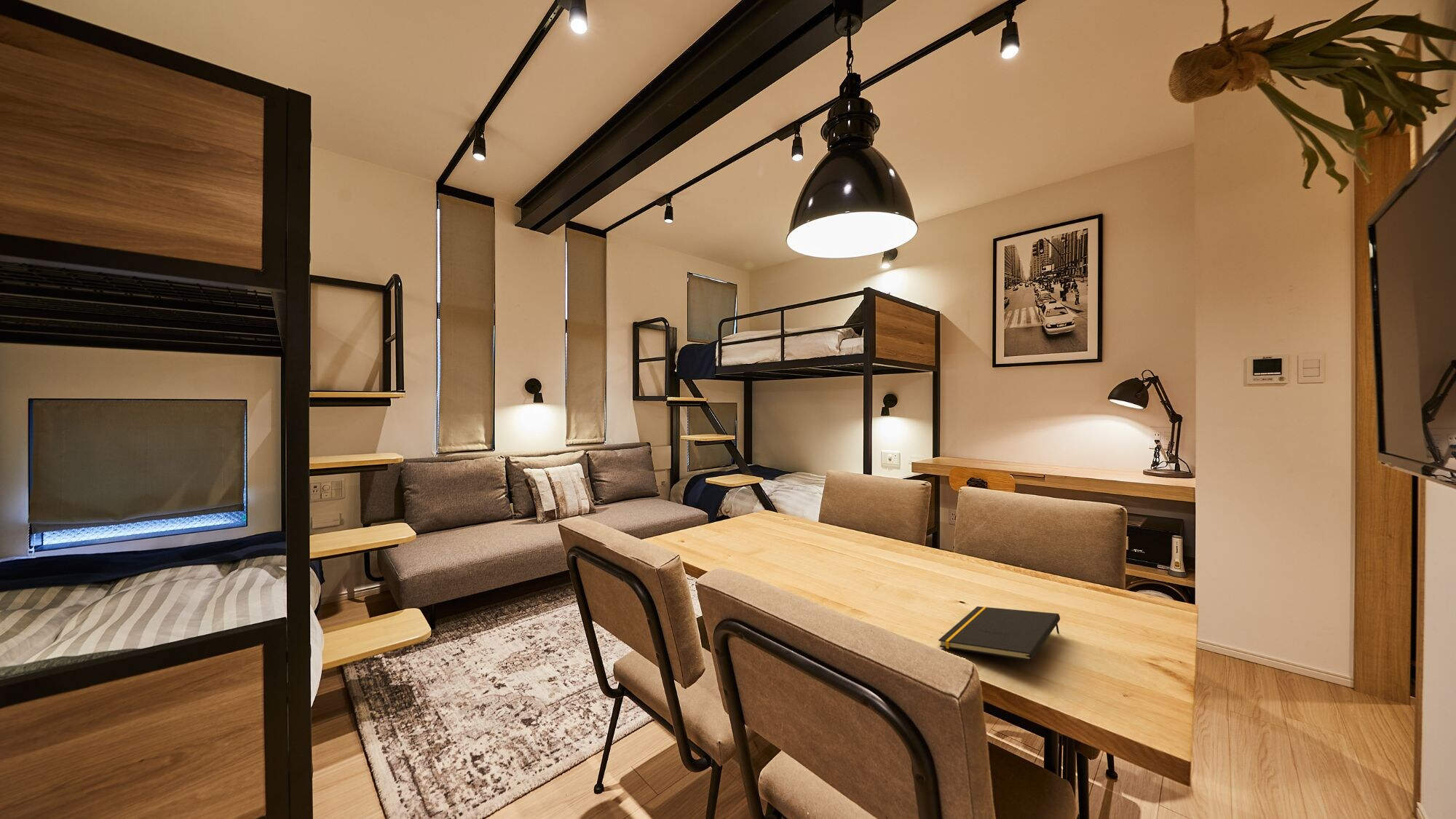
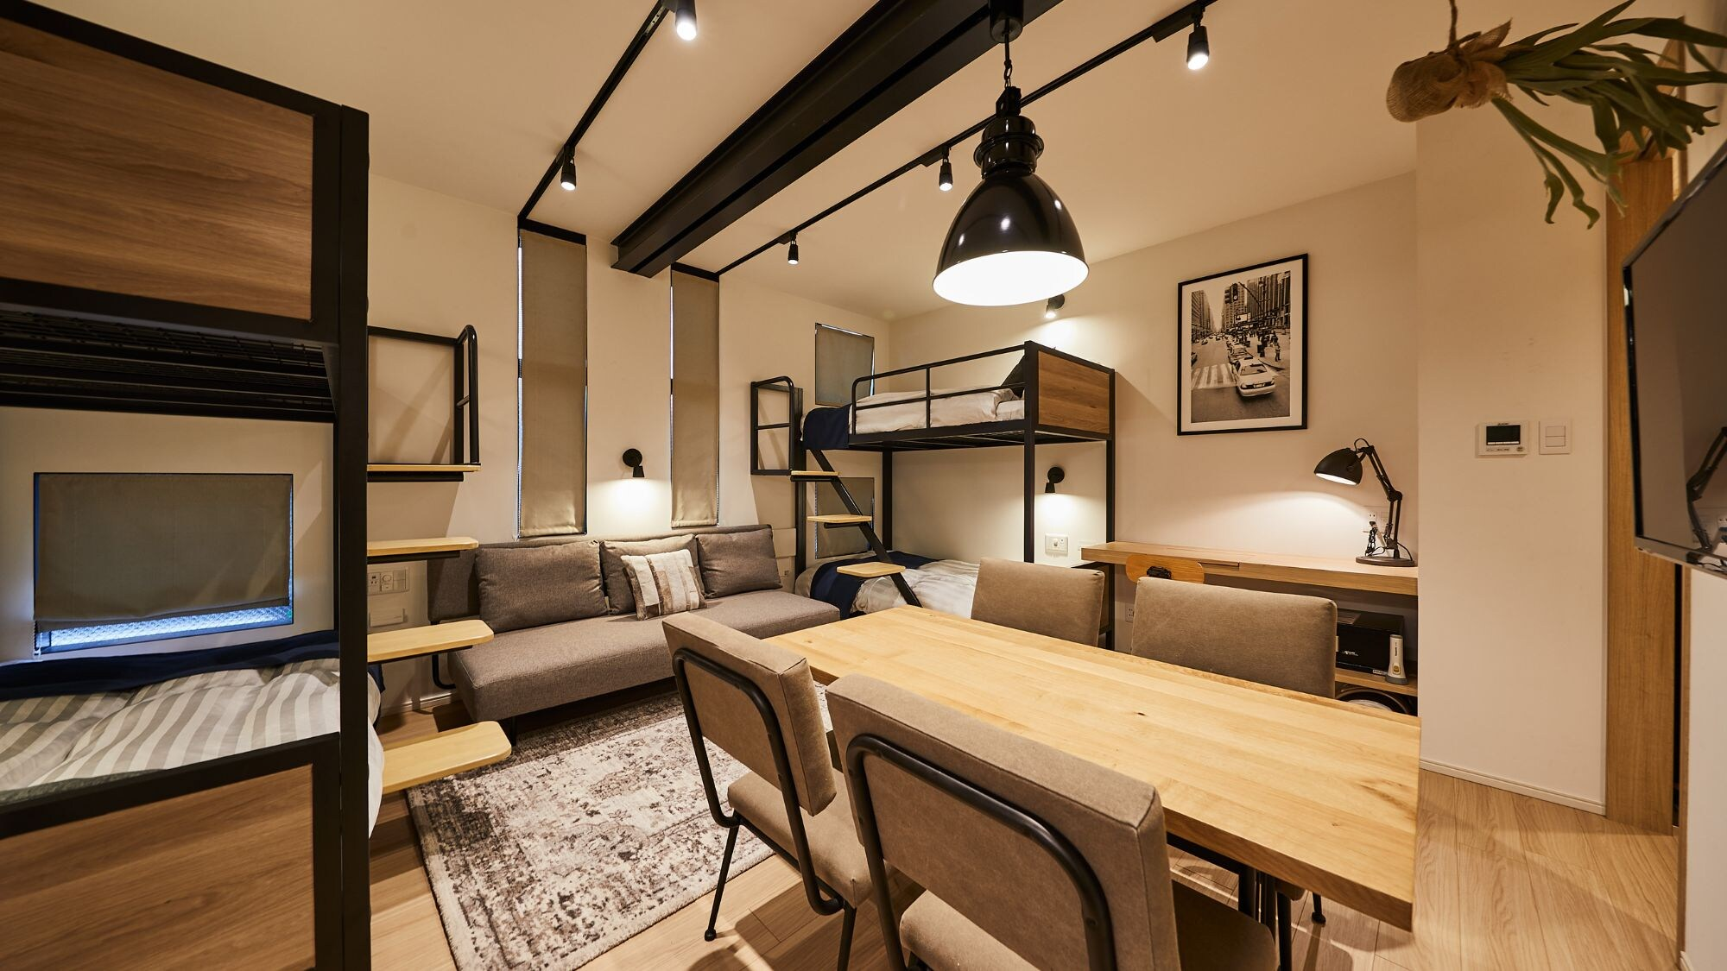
- notepad (1000, 630)
